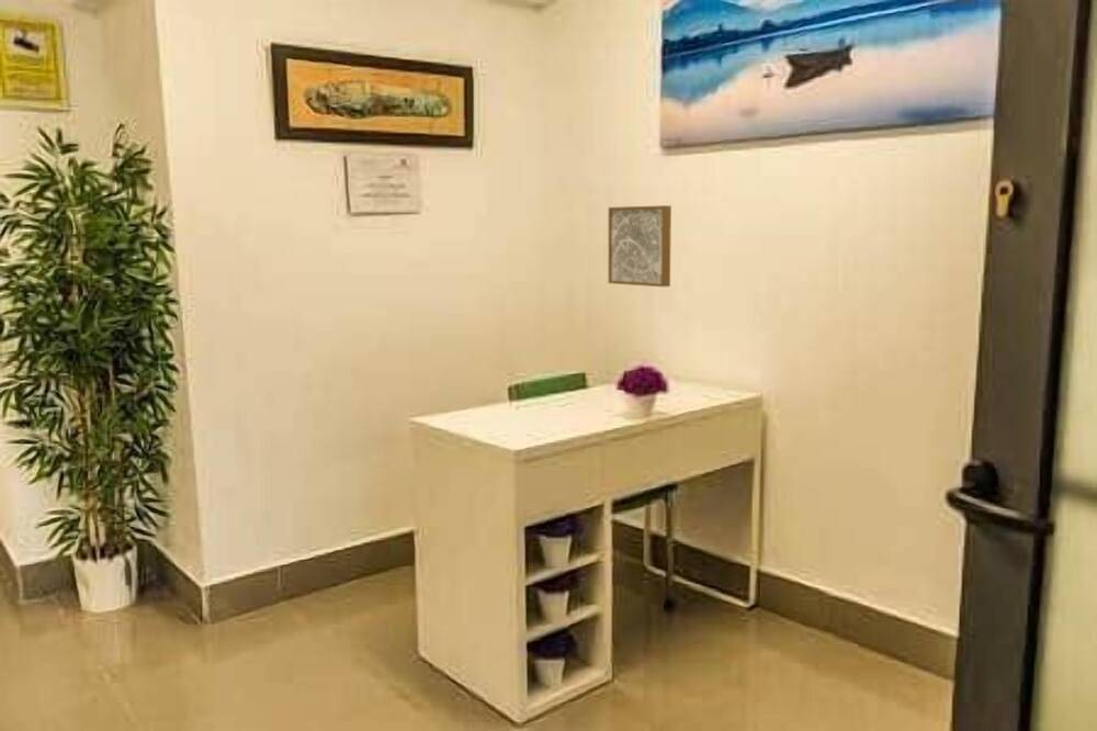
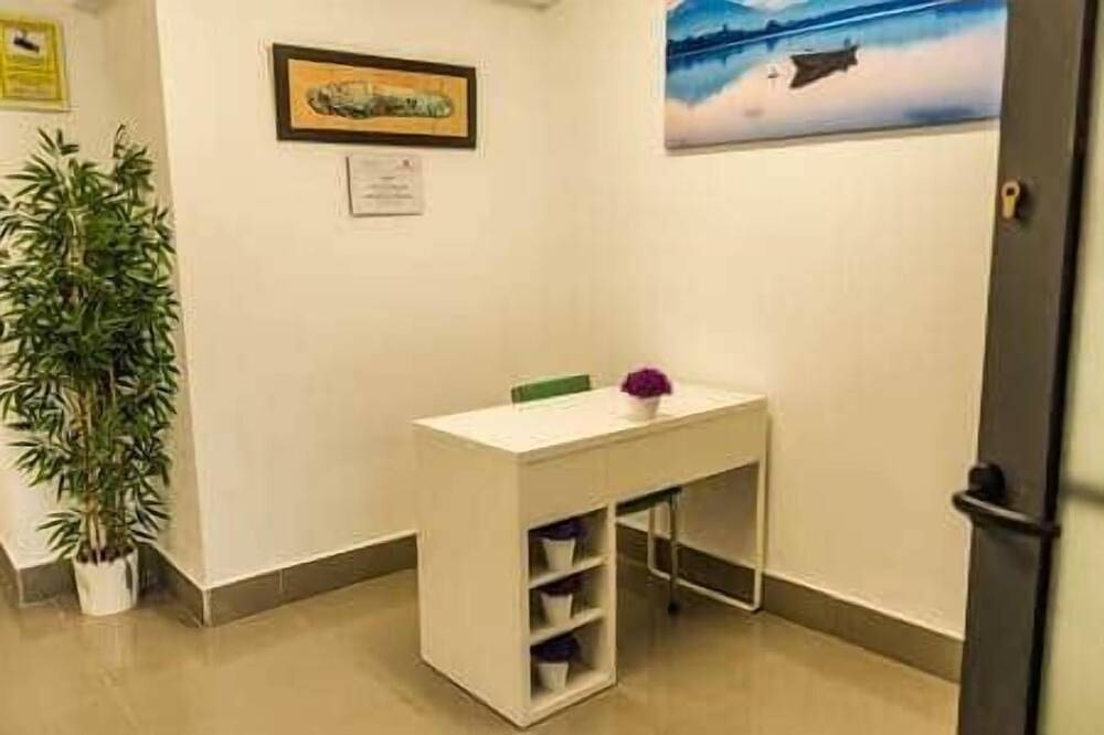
- wall art (638, 246)
